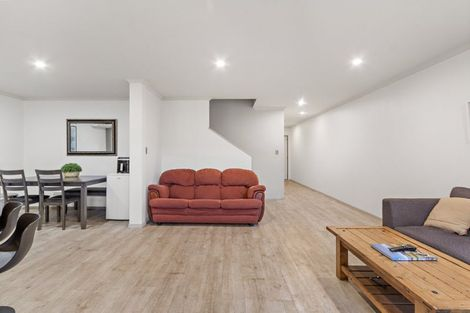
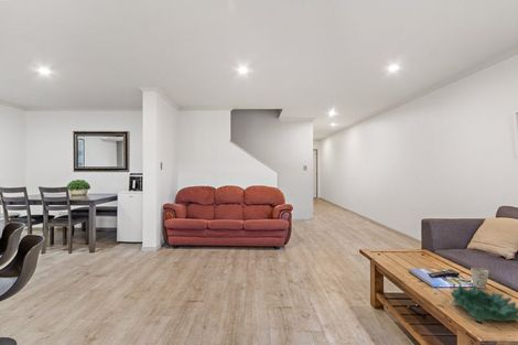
+ decorative bowl (484, 304)
+ mug (478, 277)
